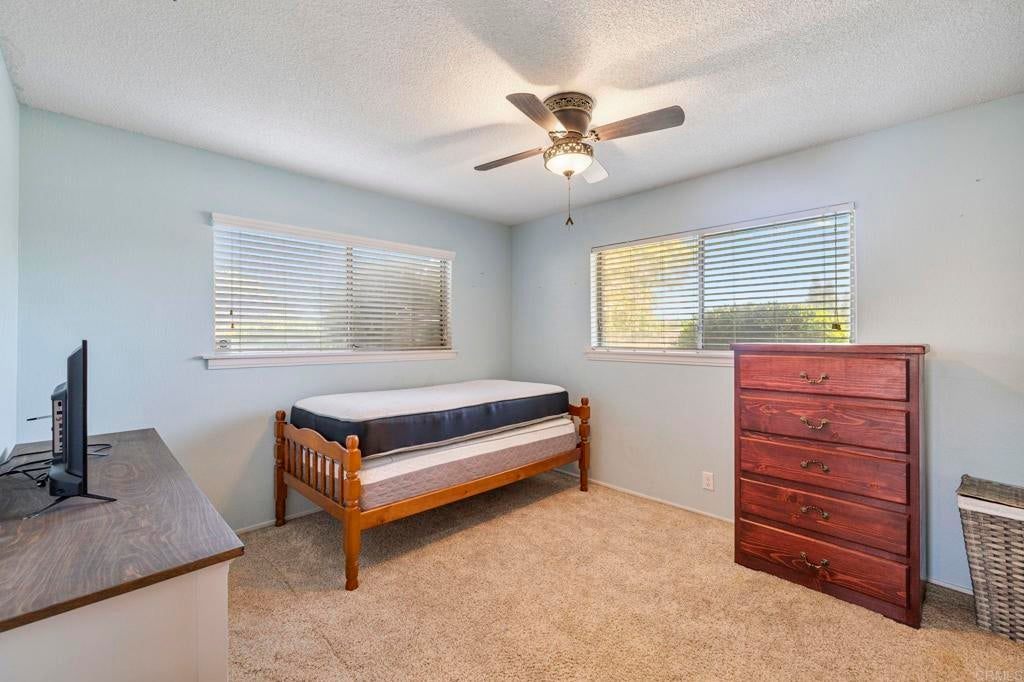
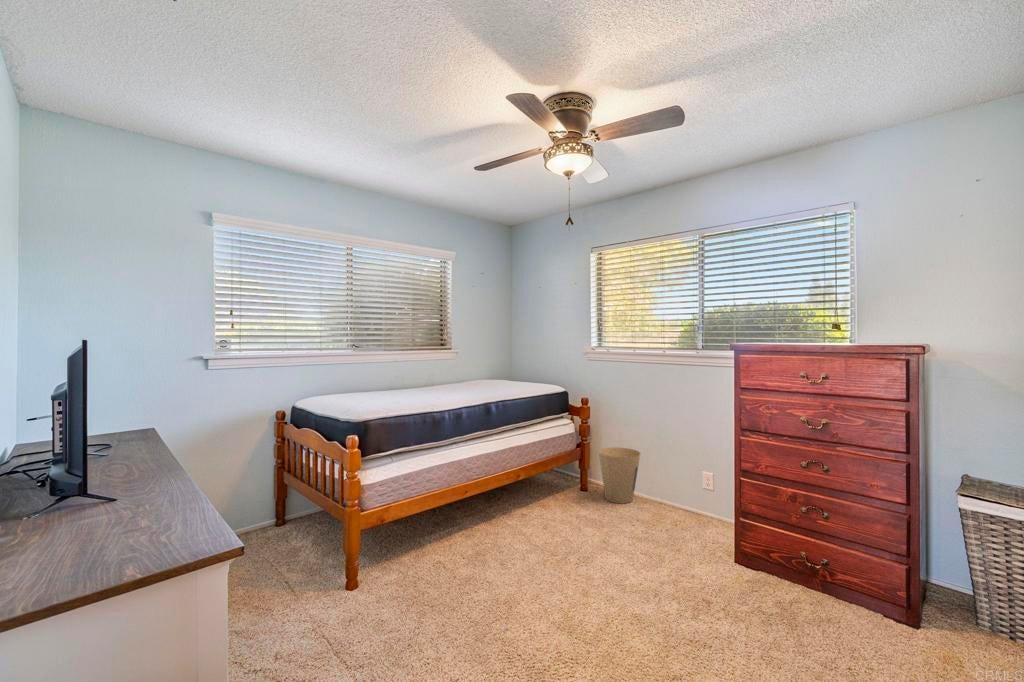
+ trash can (619, 475)
